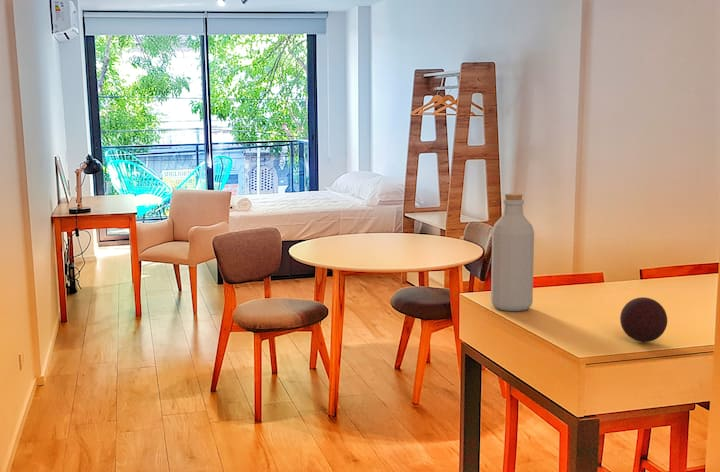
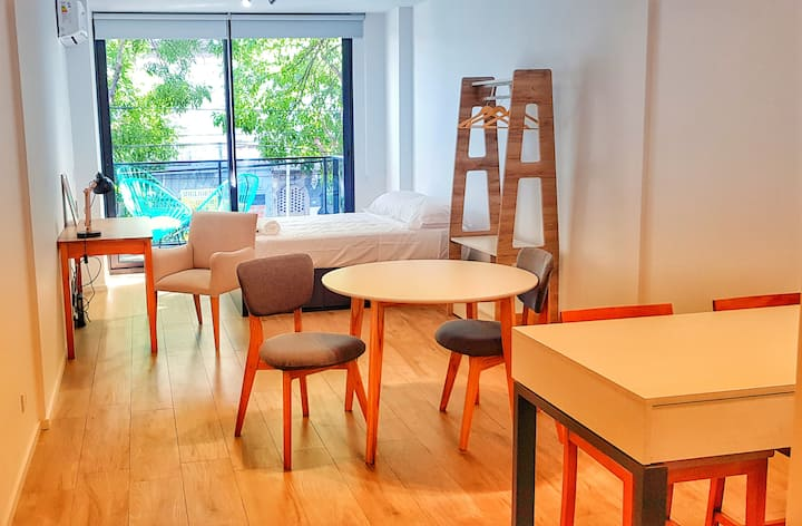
- decorative ball (643, 319)
- bottle (512, 251)
